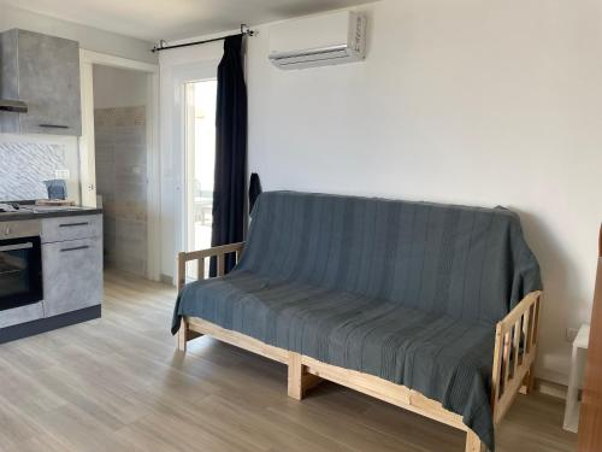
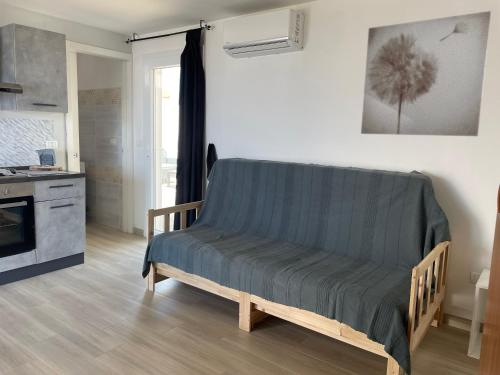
+ wall art (419, 78)
